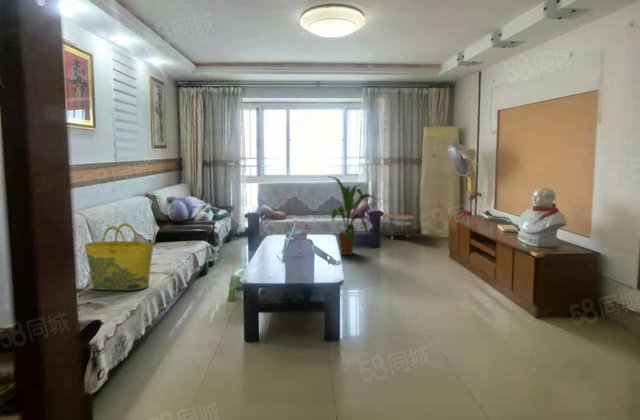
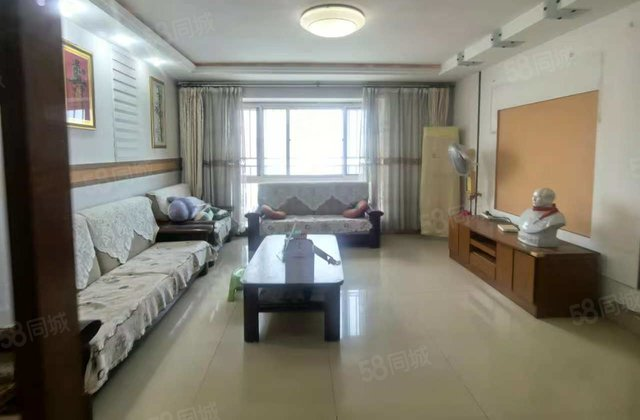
- house plant (354, 215)
- side table (392, 227)
- tote bag (120, 255)
